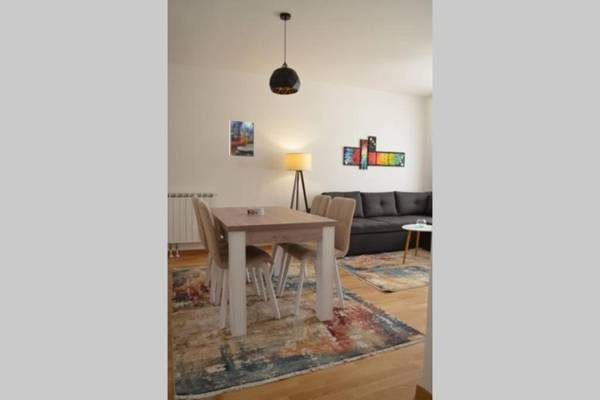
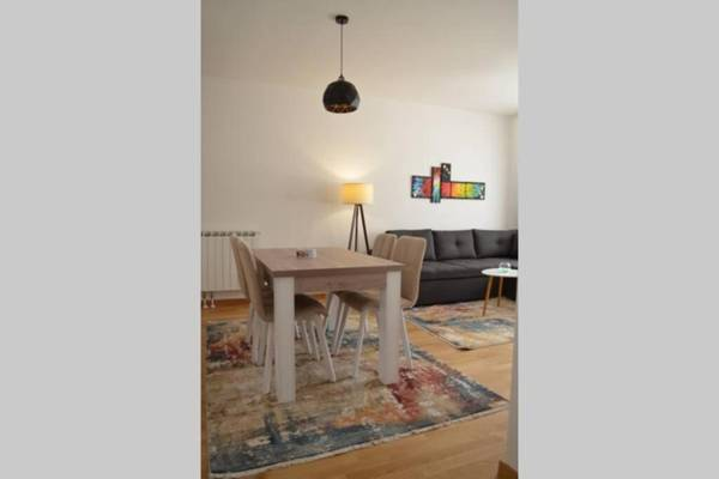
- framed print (242, 139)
